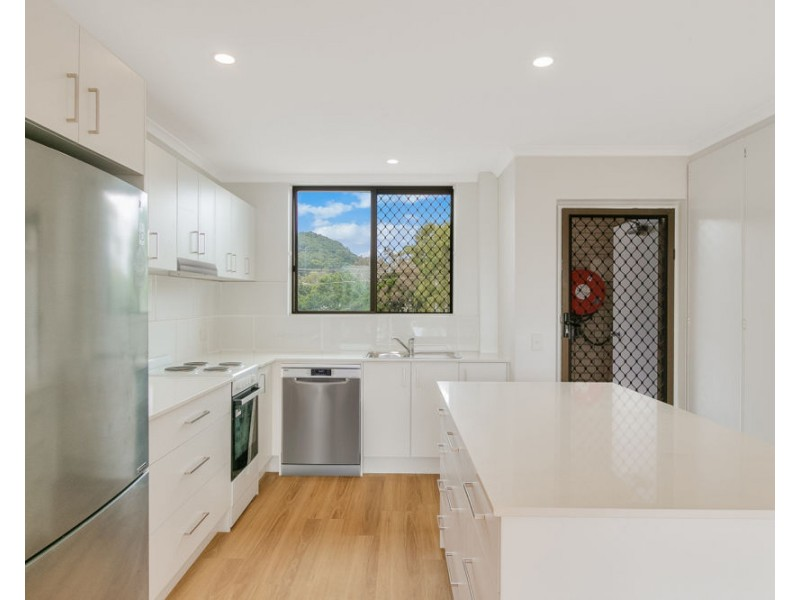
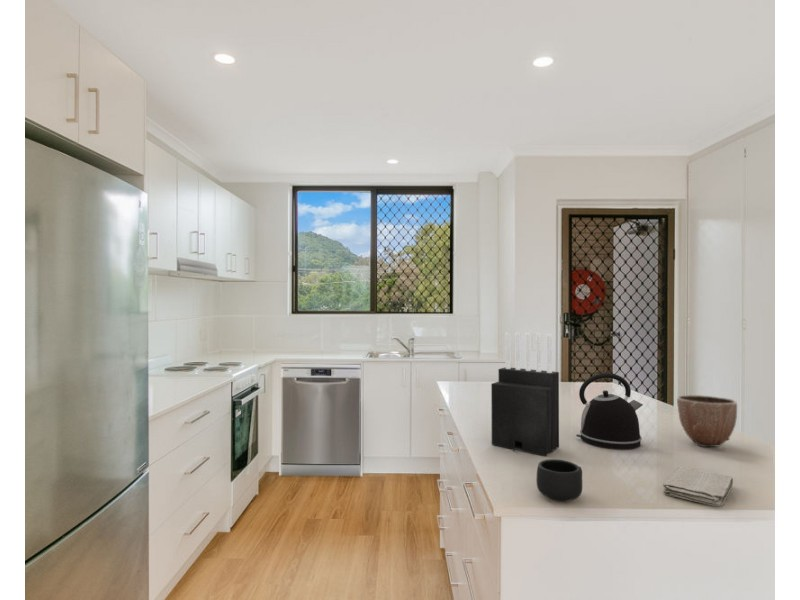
+ knife block (523, 390)
+ washcloth (698, 484)
+ kettle (609, 406)
+ mug (562, 480)
+ decorative bowl (706, 421)
